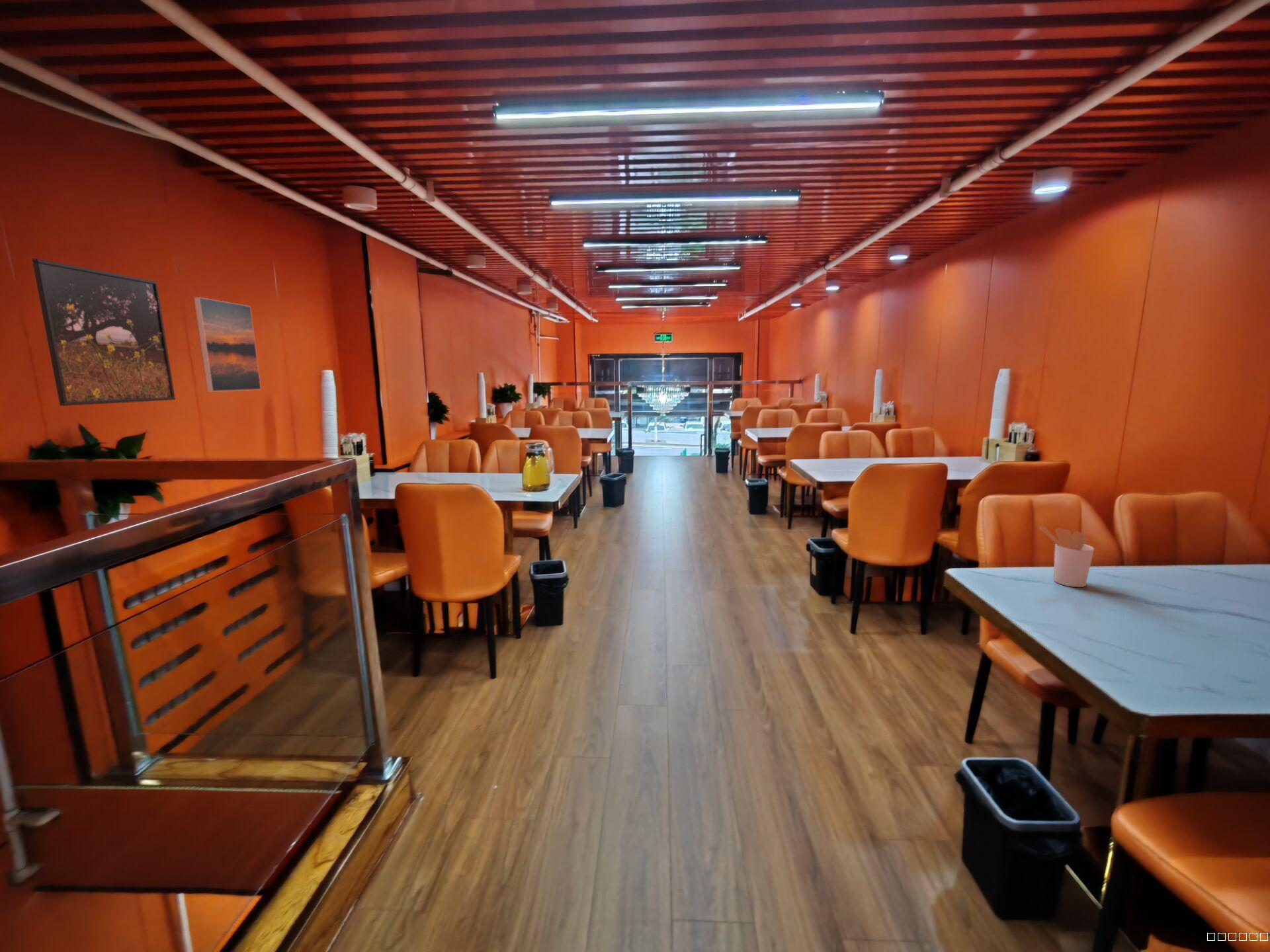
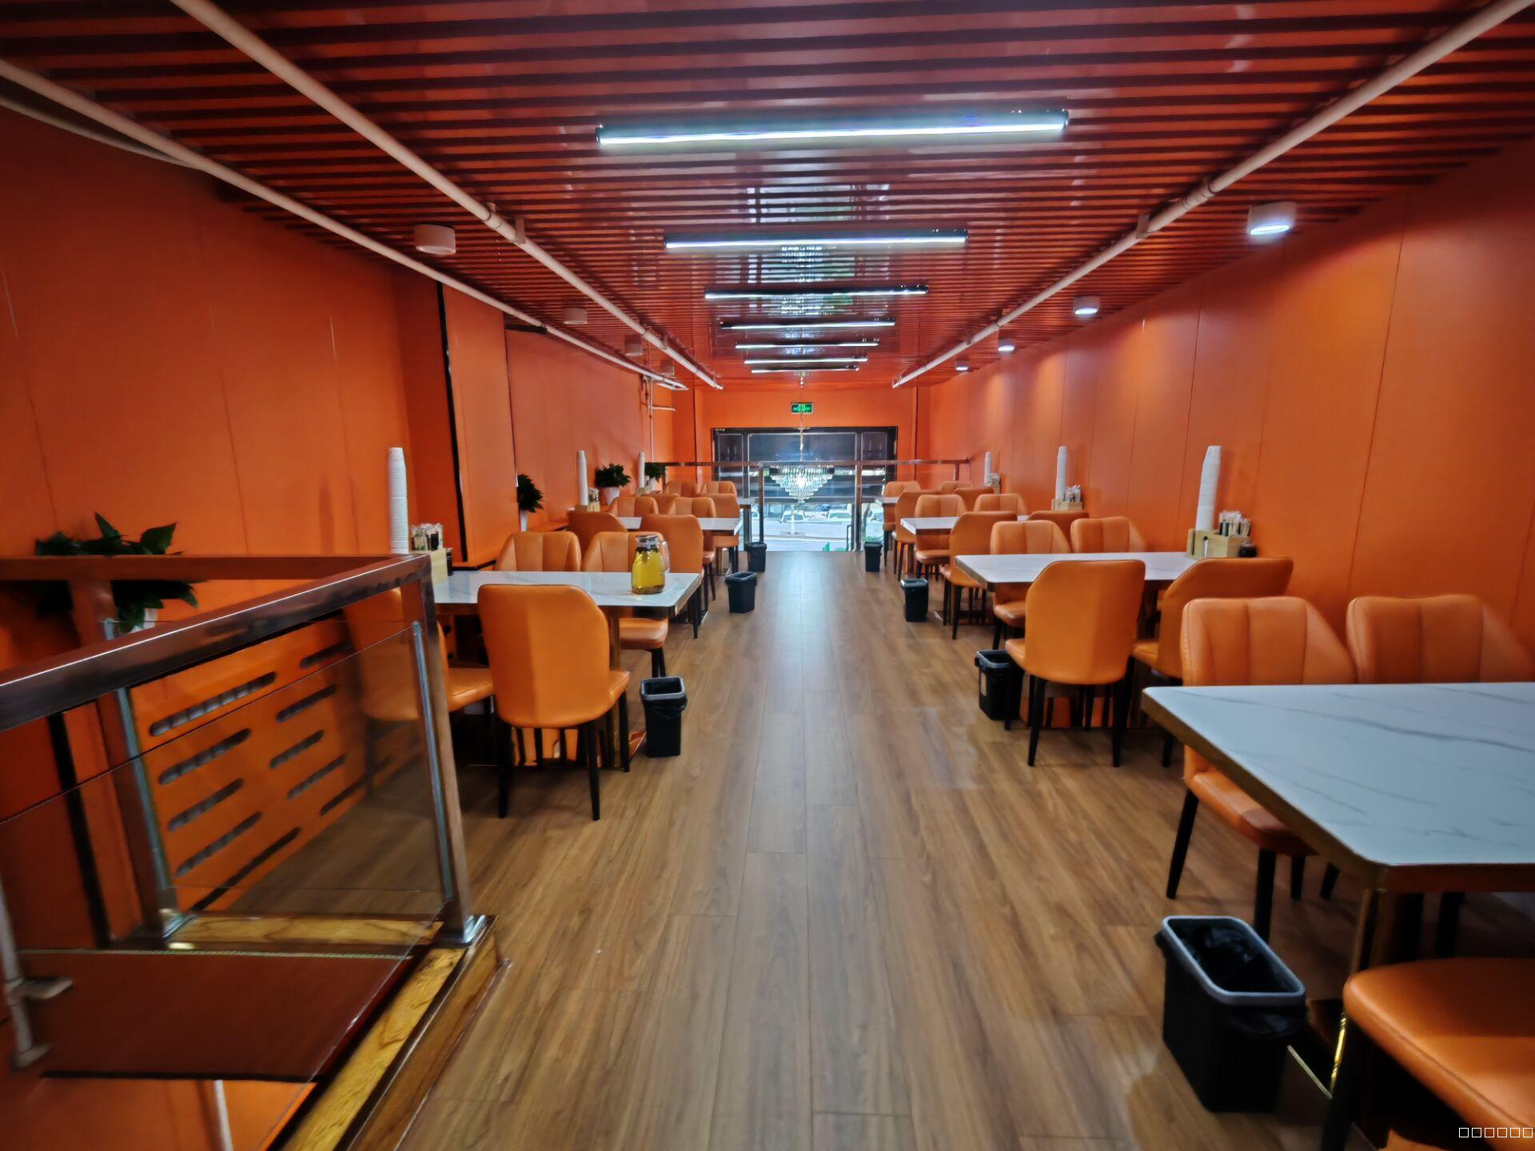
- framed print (112, 338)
- utensil holder (1063, 554)
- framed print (230, 346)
